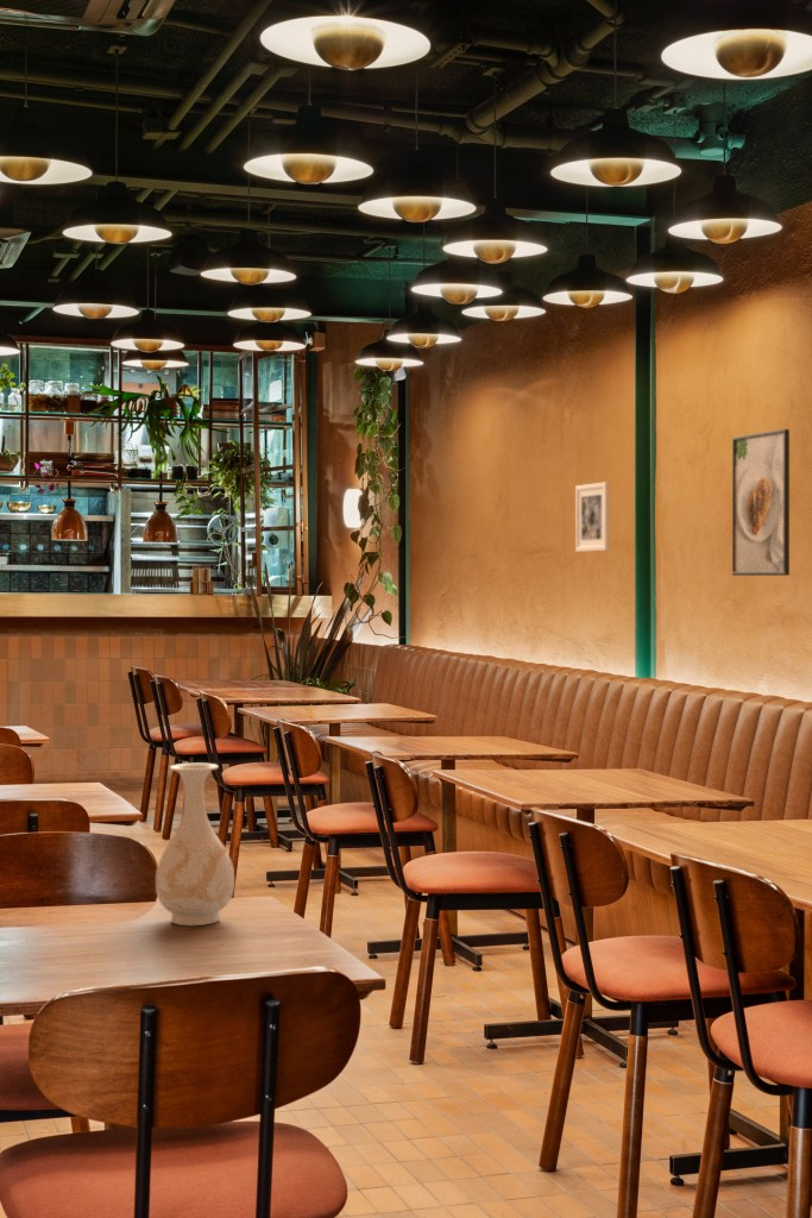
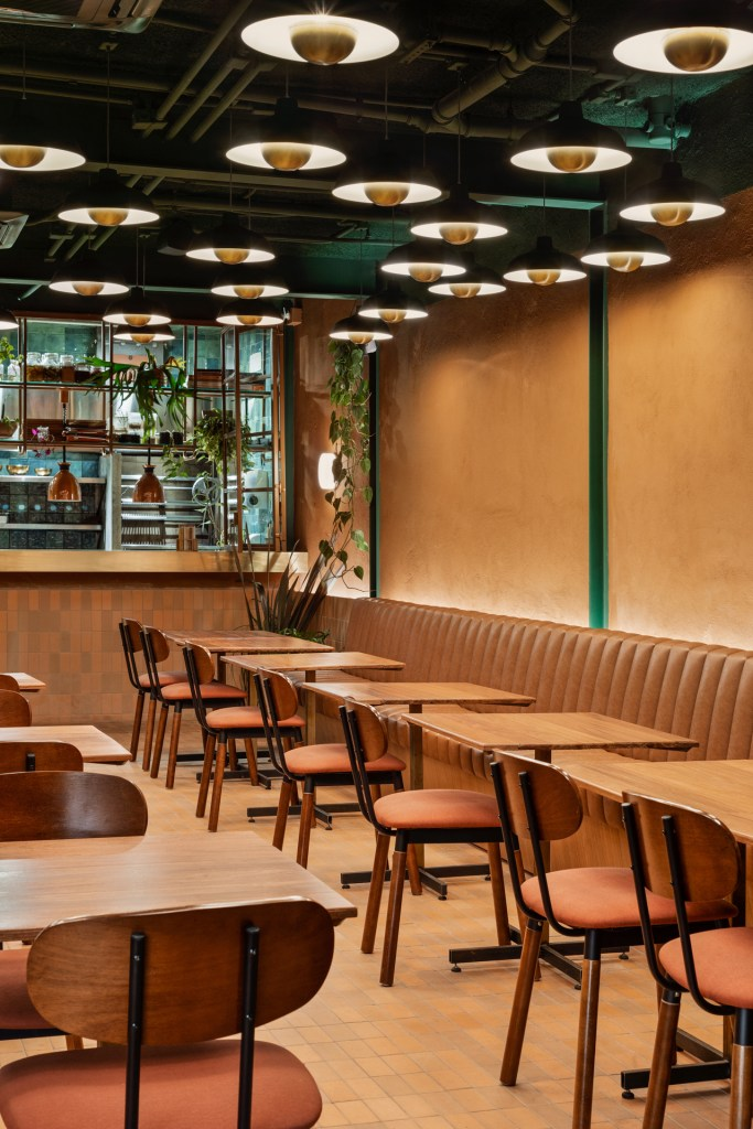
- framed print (760, 504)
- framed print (592, 517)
- vase (194, 842)
